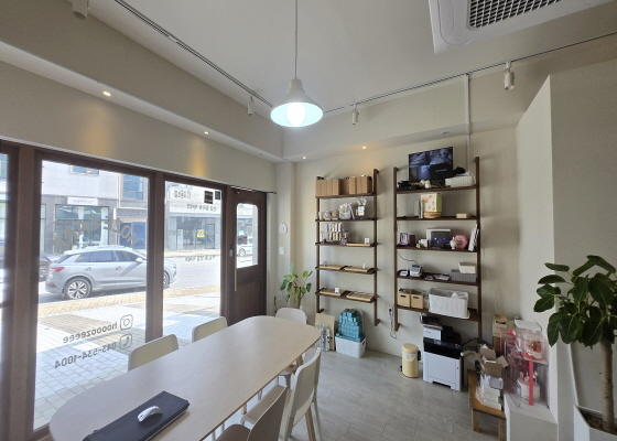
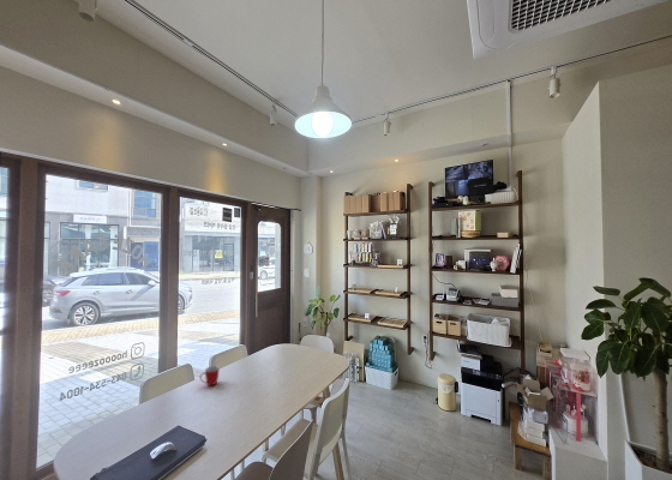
+ mug (209, 377)
